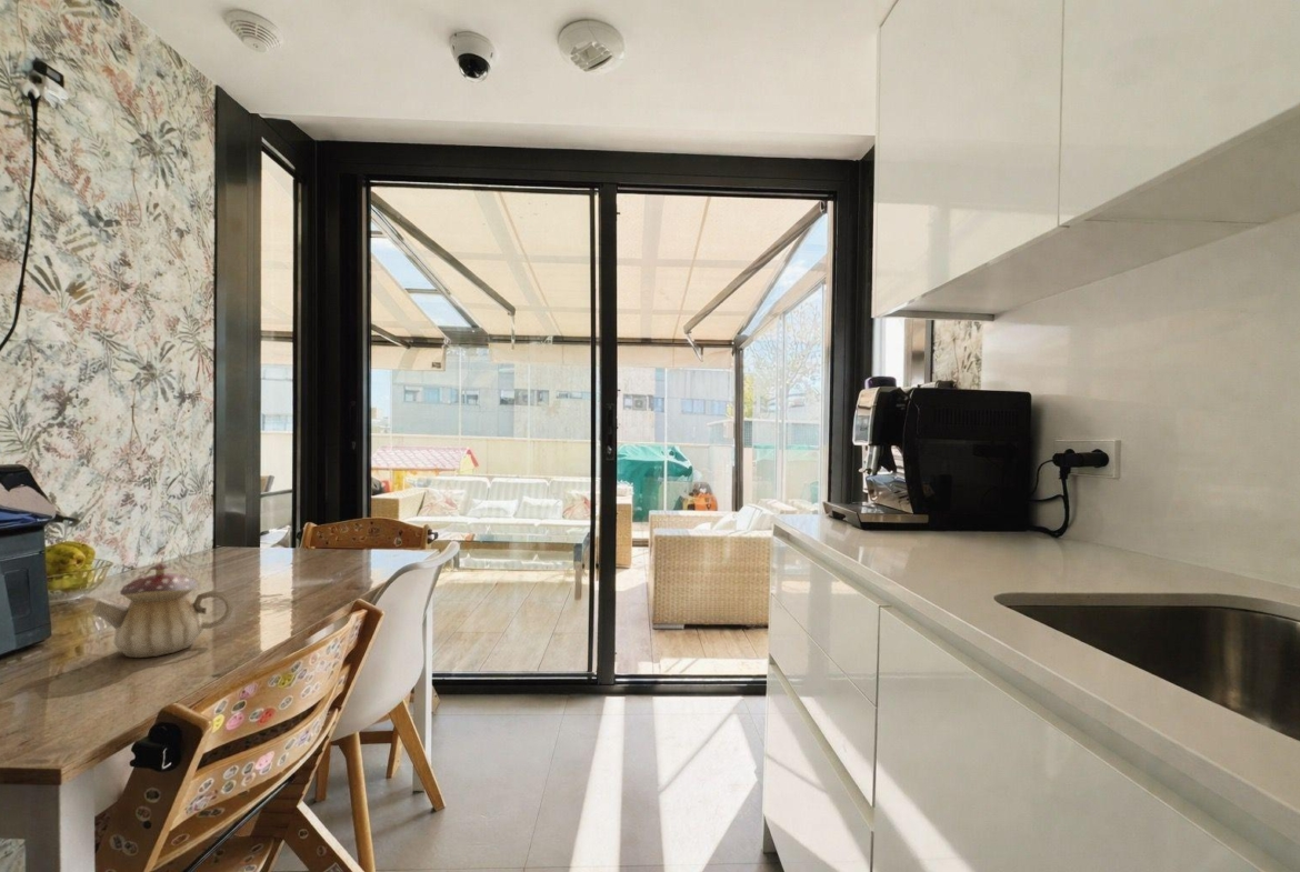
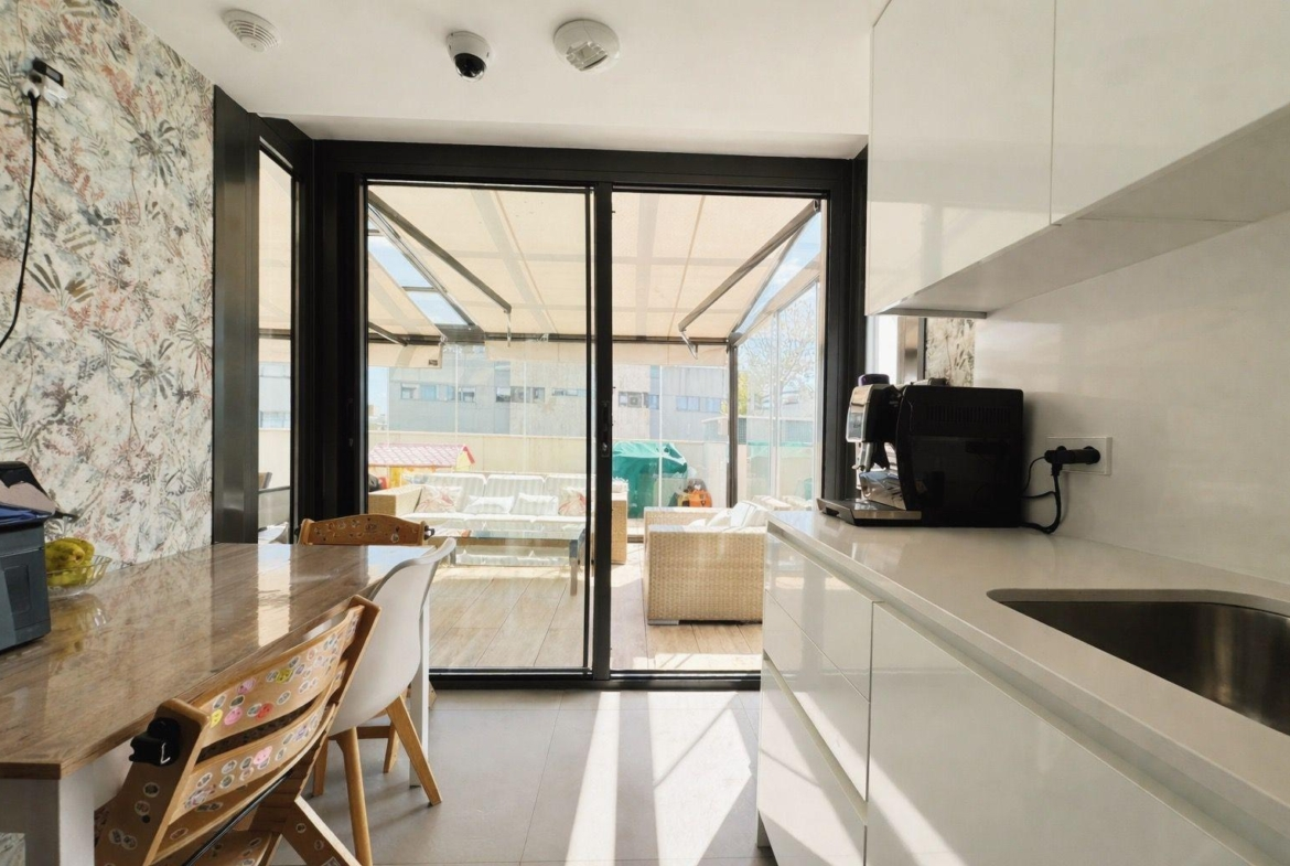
- teapot (166, 604)
